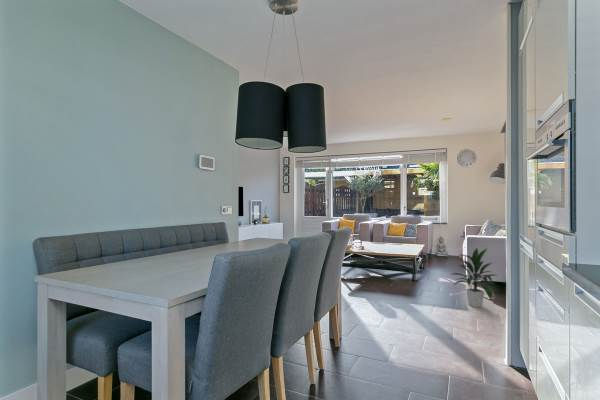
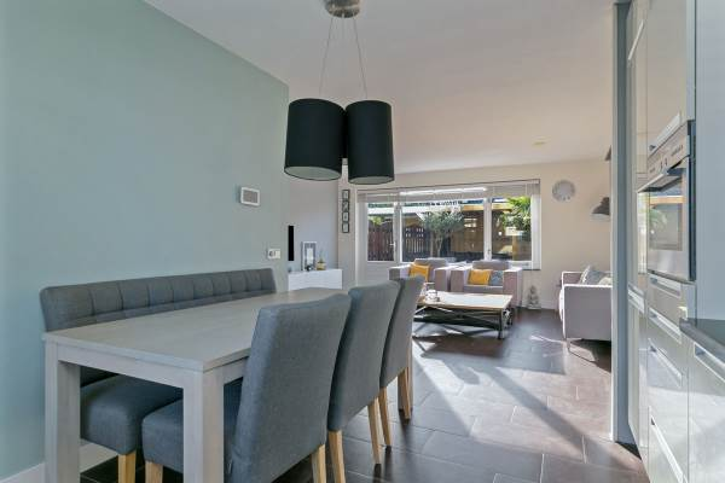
- indoor plant (475, 276)
